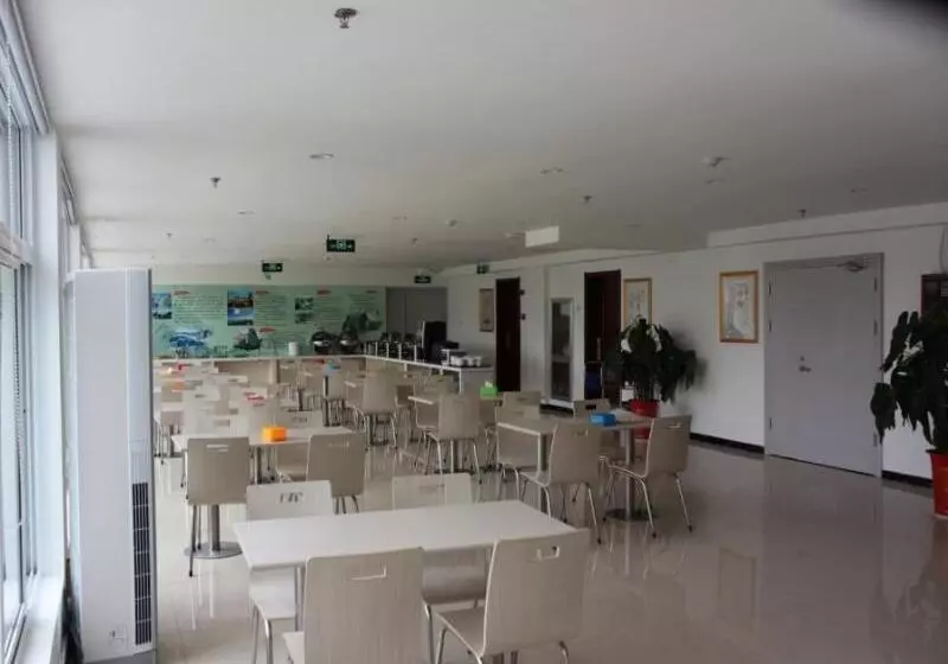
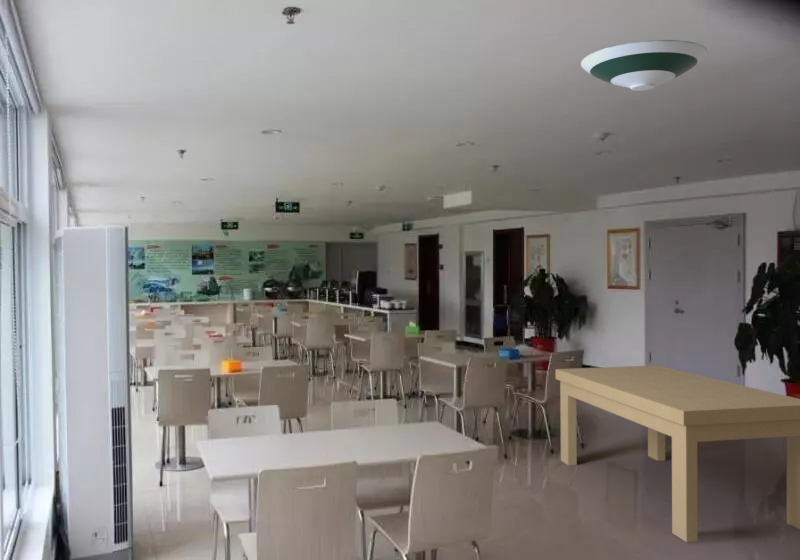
+ dining table (686, 436)
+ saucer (642, 73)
